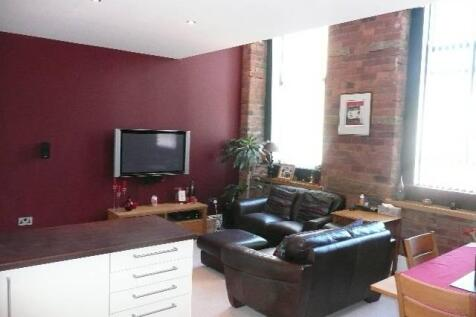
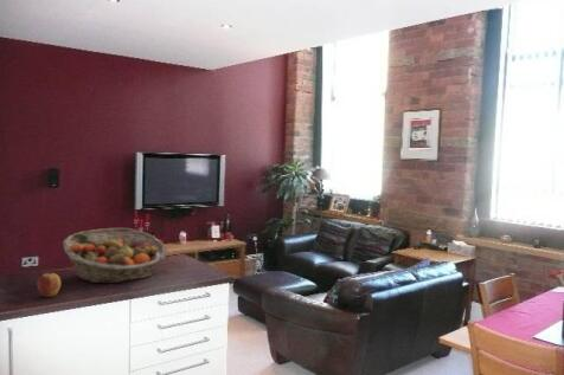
+ fruit basket (116, 253)
+ apple (49, 284)
